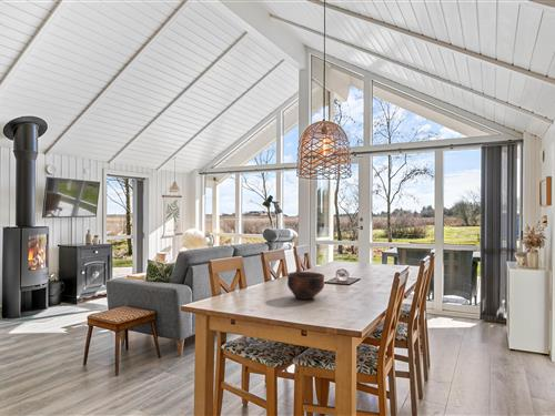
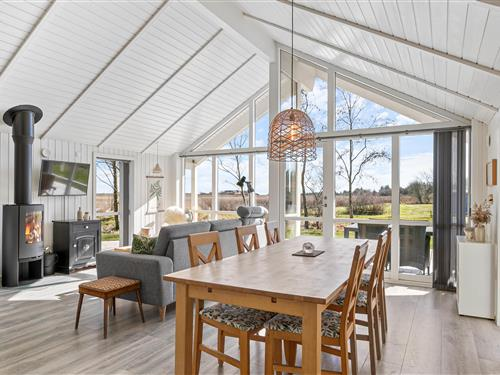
- bowl (305, 285)
